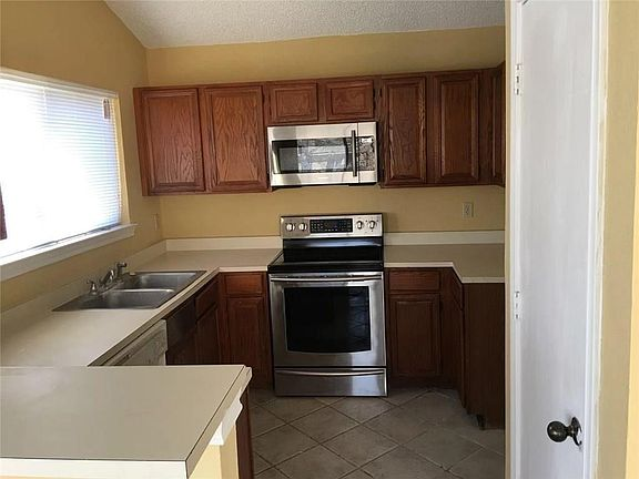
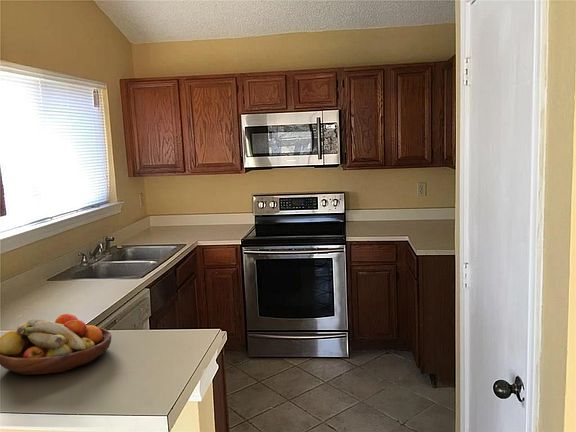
+ fruit bowl (55, 337)
